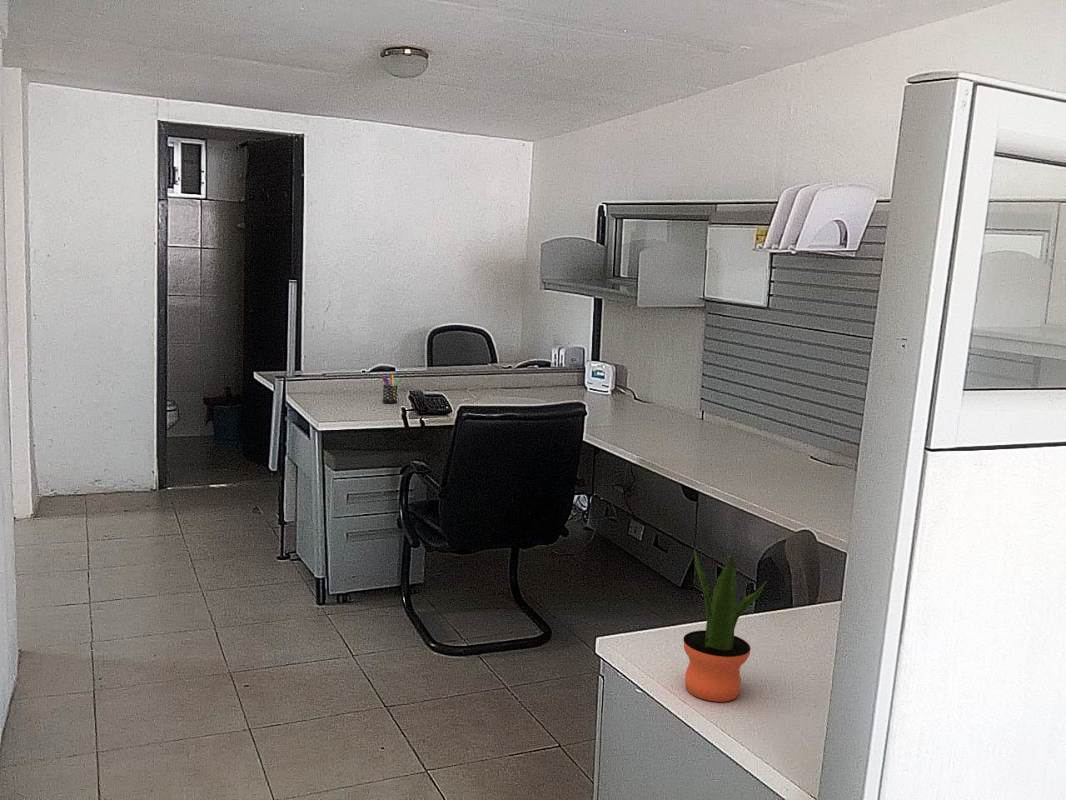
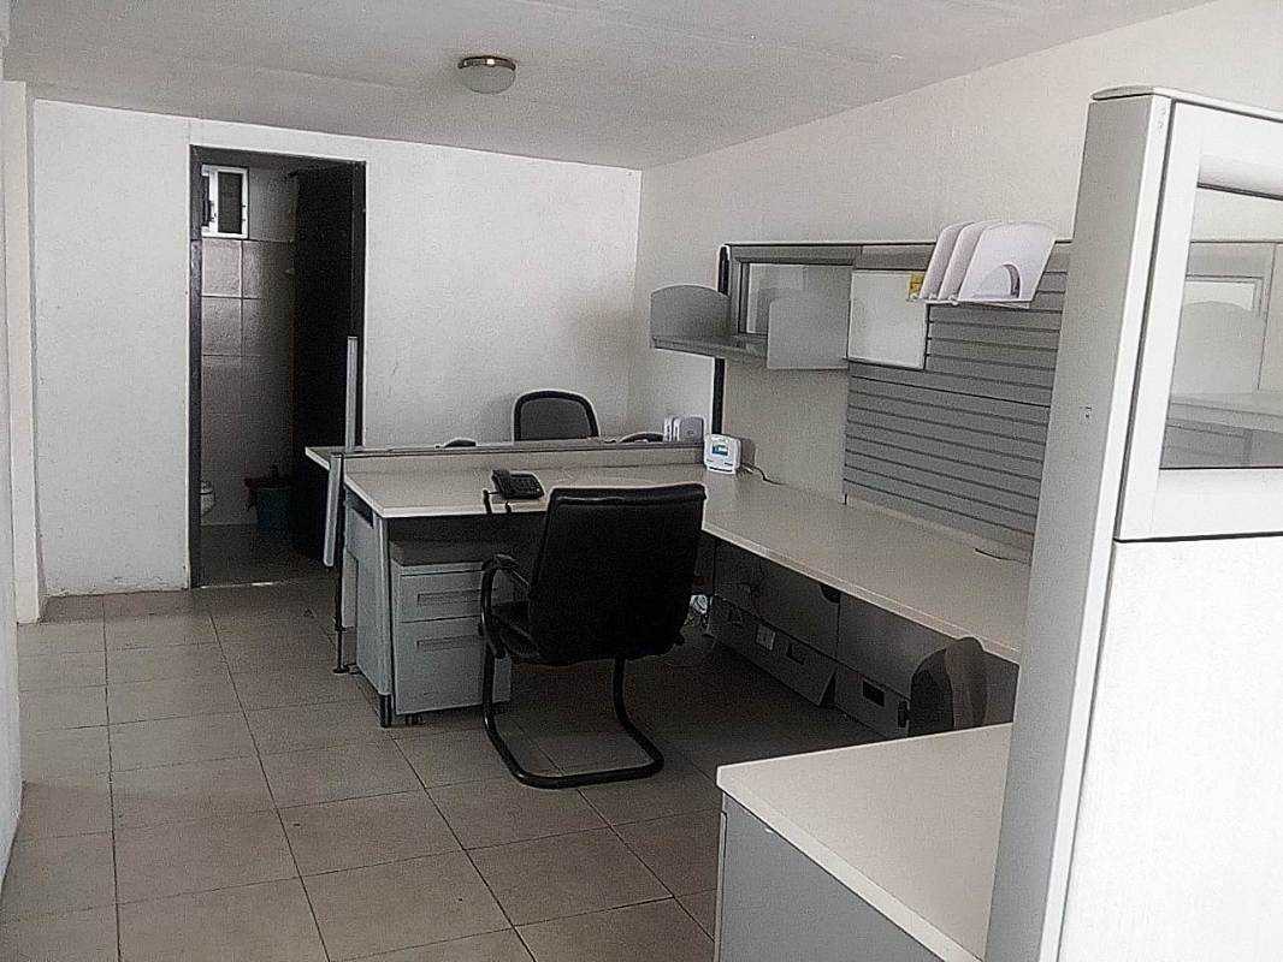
- potted plant (723, 619)
- pen holder (392, 387)
